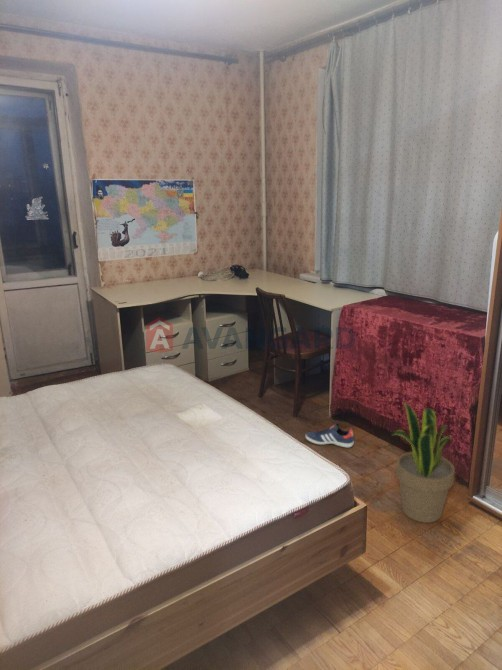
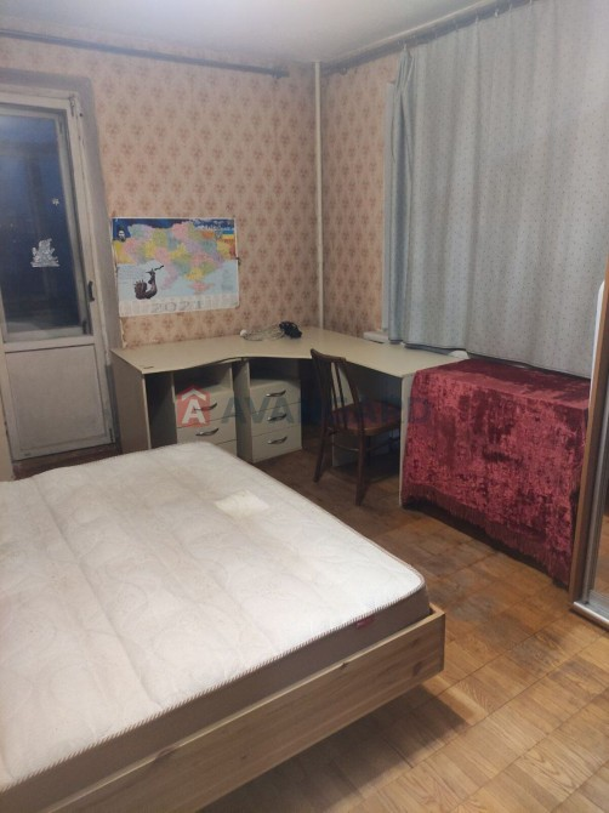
- potted plant (420, 461)
- sneaker (329, 432)
